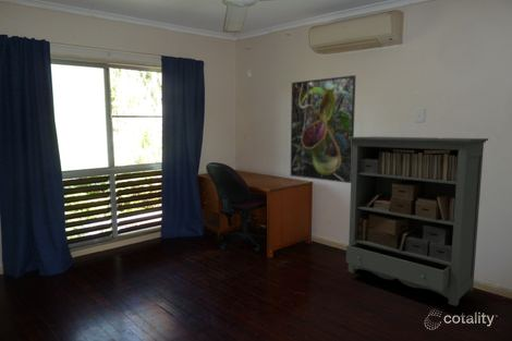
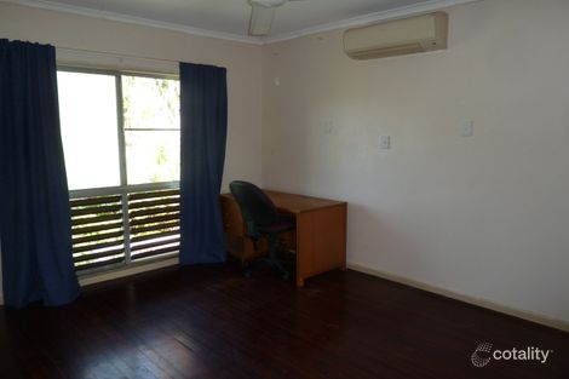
- bookshelf (406, 211)
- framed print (319, 130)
